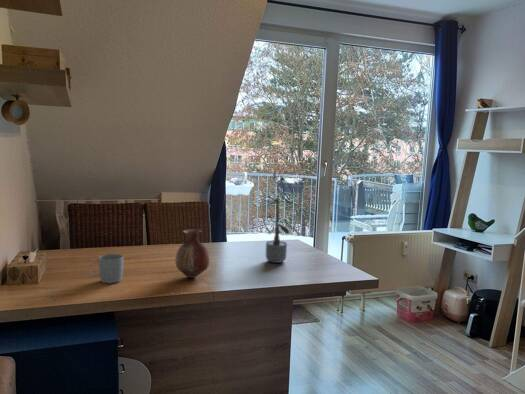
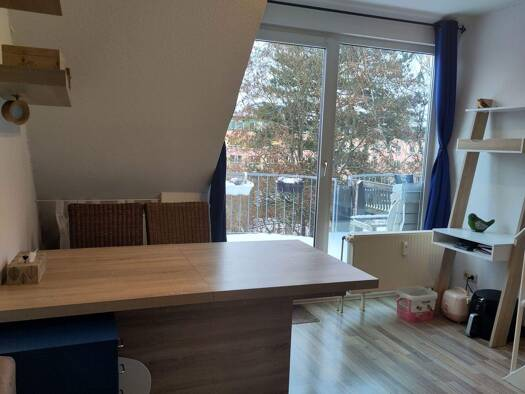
- potted plant (278, 214)
- vase (192, 254)
- mug (106, 268)
